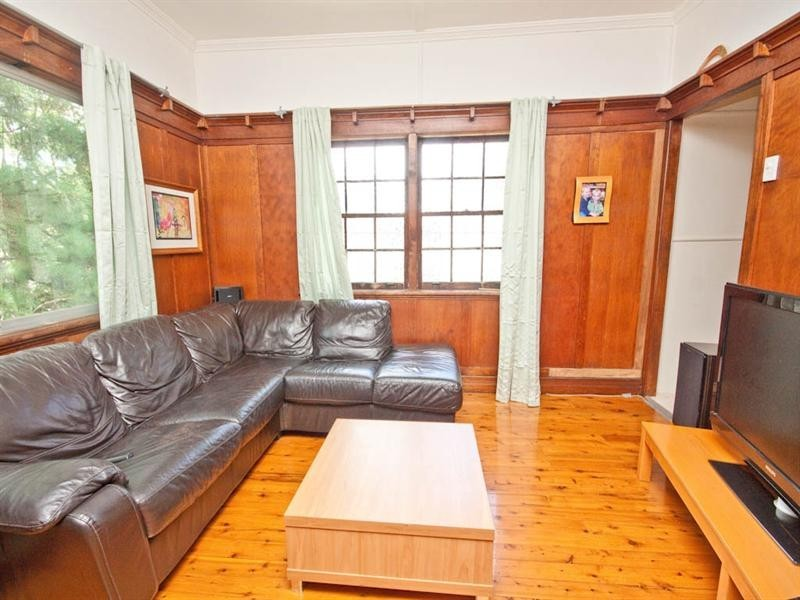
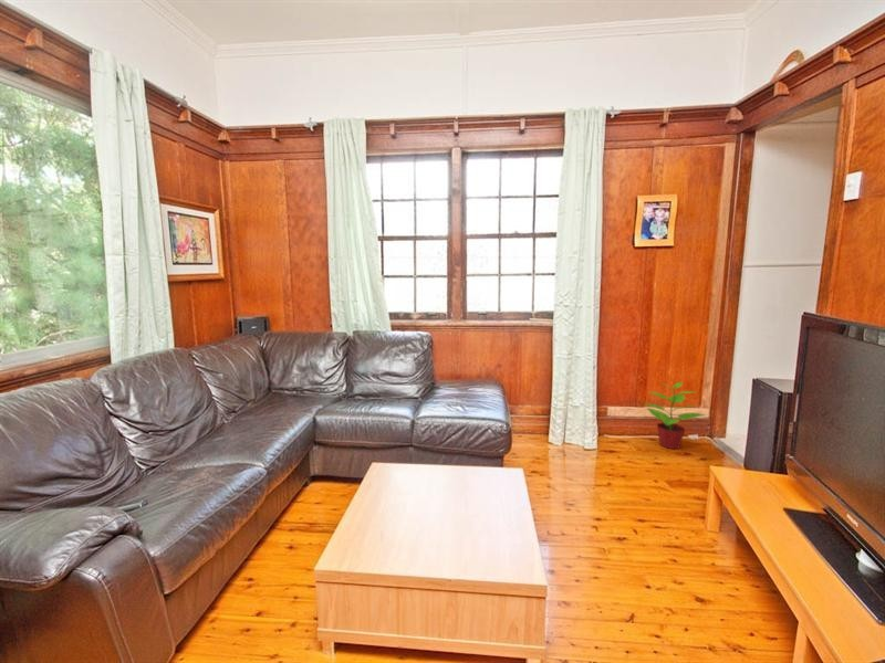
+ potted plant (673, 410)
